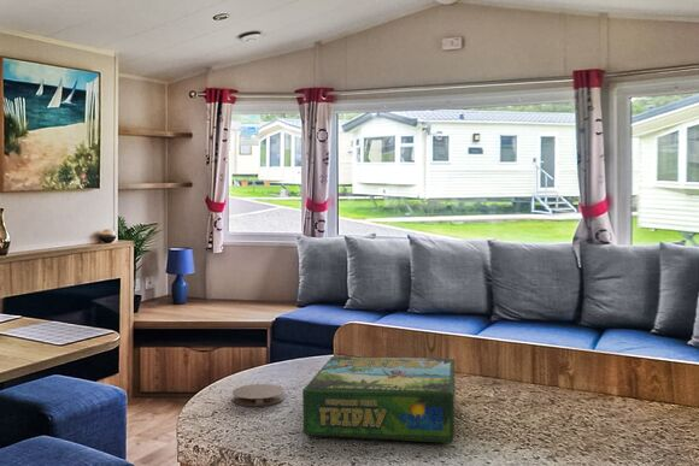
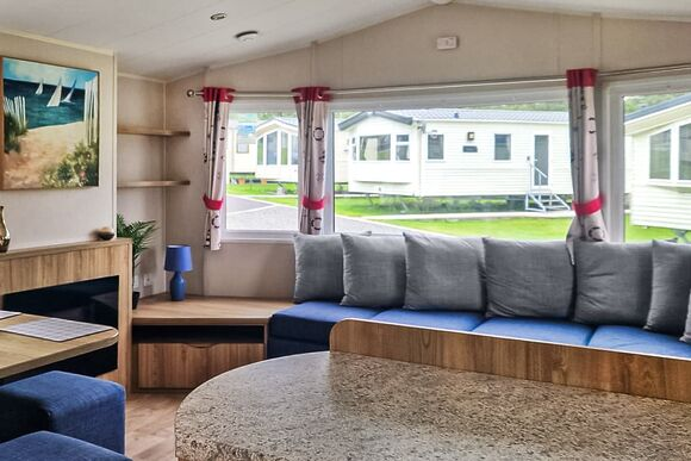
- coaster (258, 394)
- board game (384, 394)
